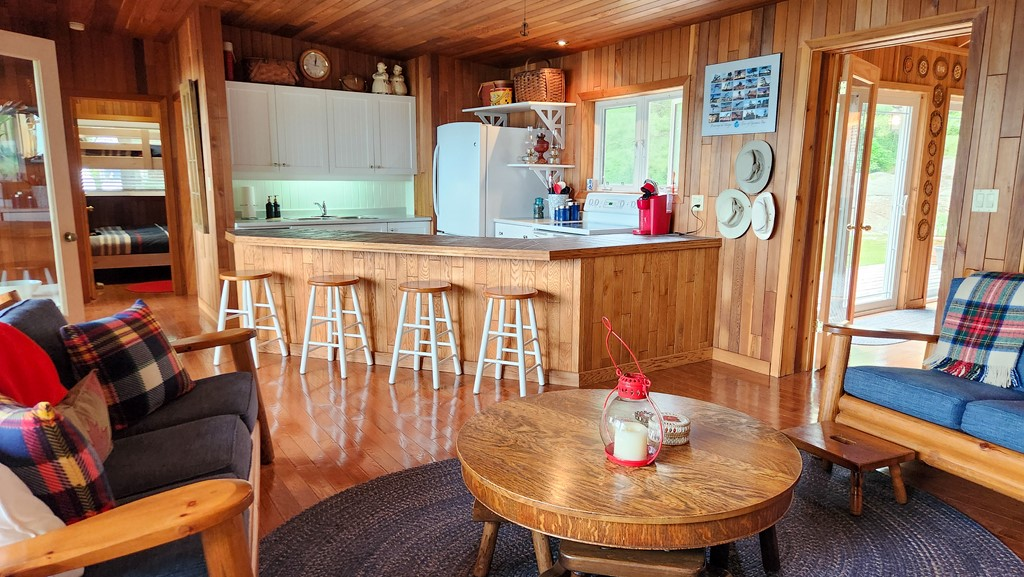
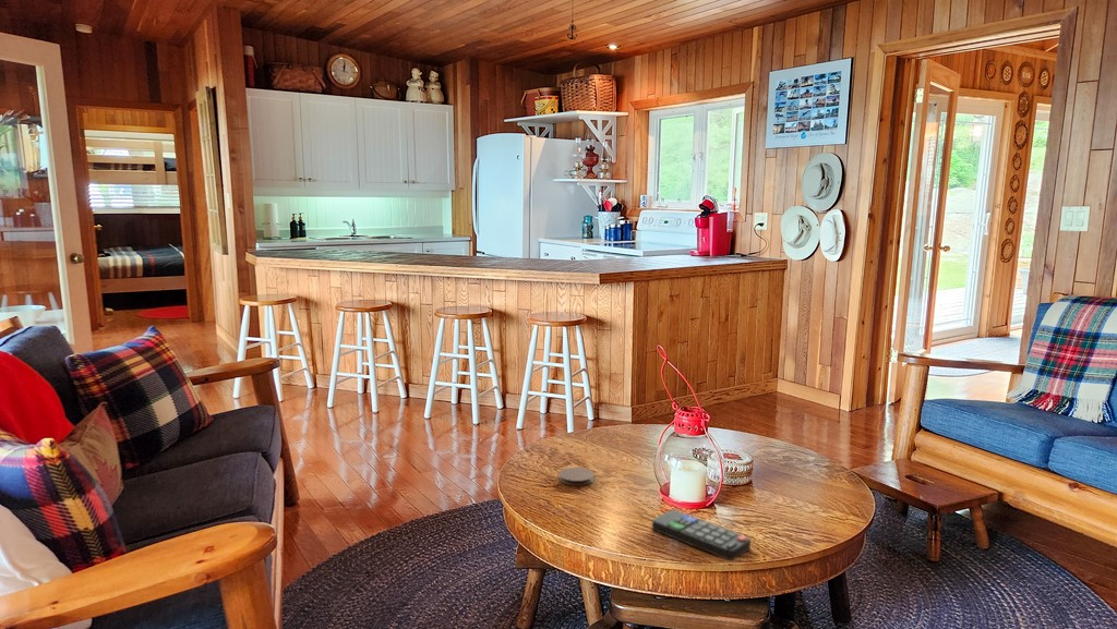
+ coaster (576, 475)
+ remote control (699, 532)
